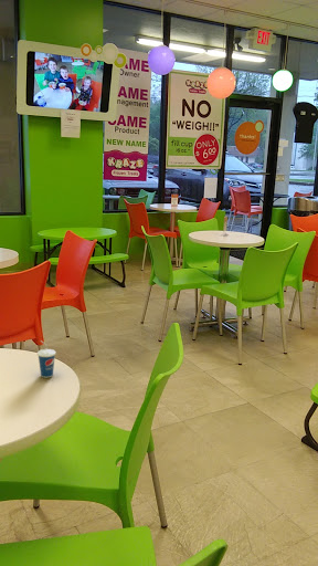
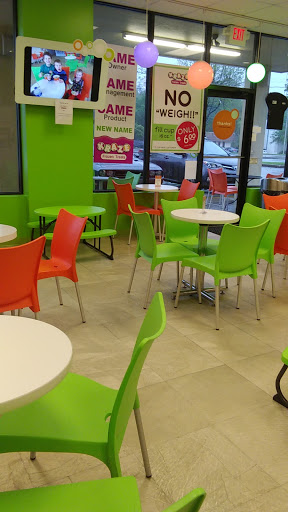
- cup (46, 357)
